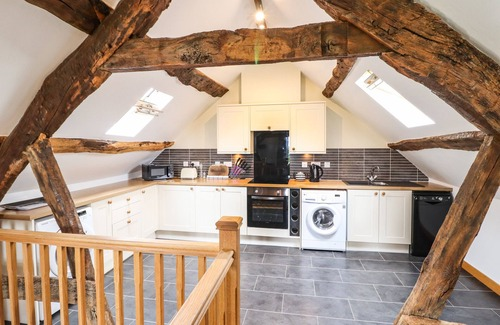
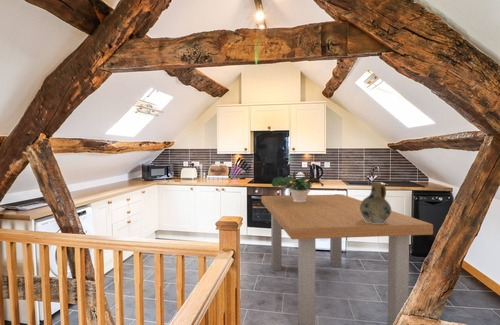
+ ceramic jug (375, 202)
+ dining table (330, 250)
+ potted plant (296, 188)
